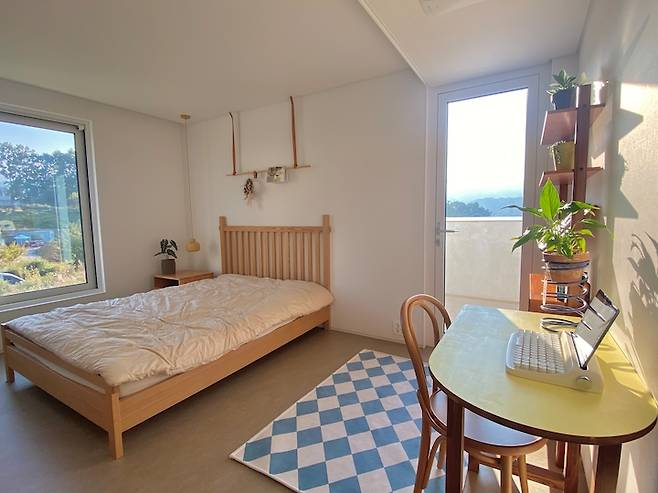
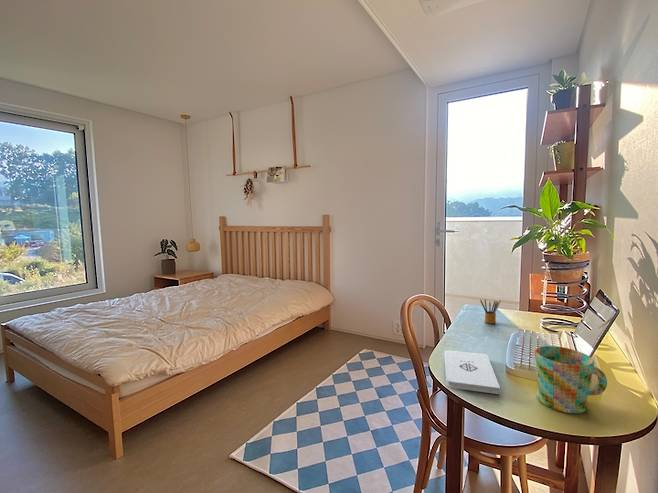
+ mug (569, 379)
+ pencil box (489, 310)
+ notepad (468, 369)
